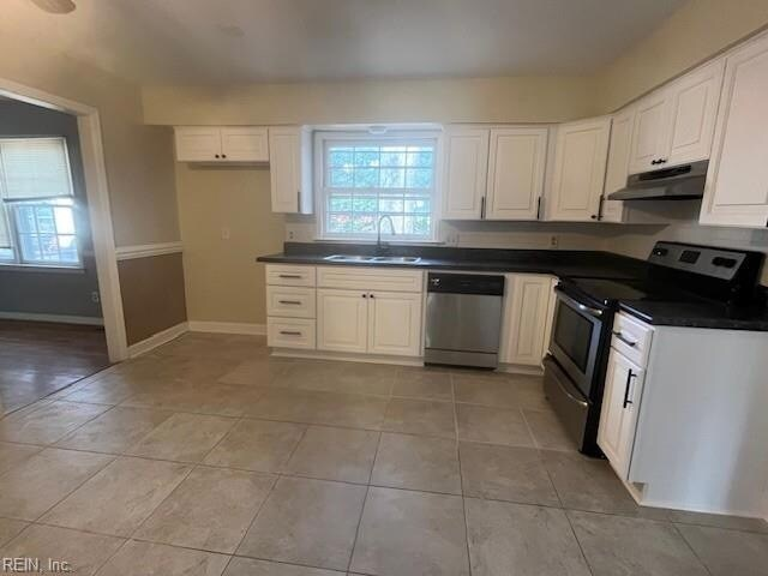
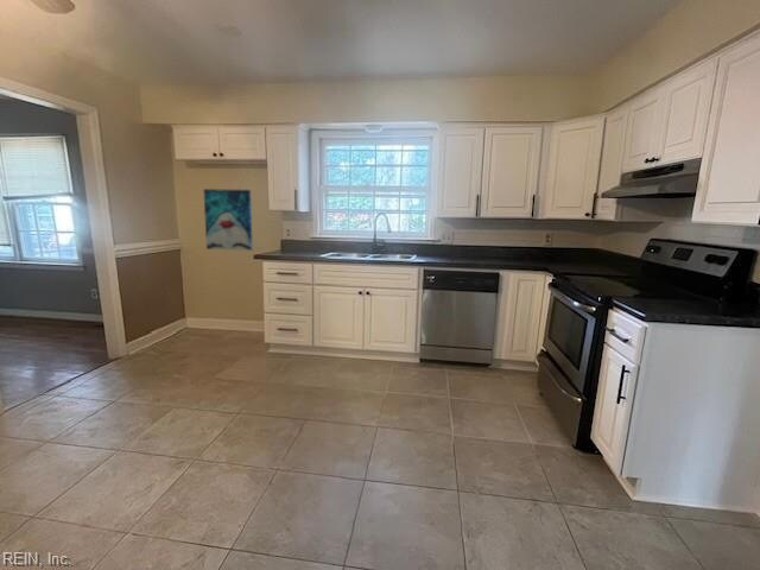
+ wall art (228, 220)
